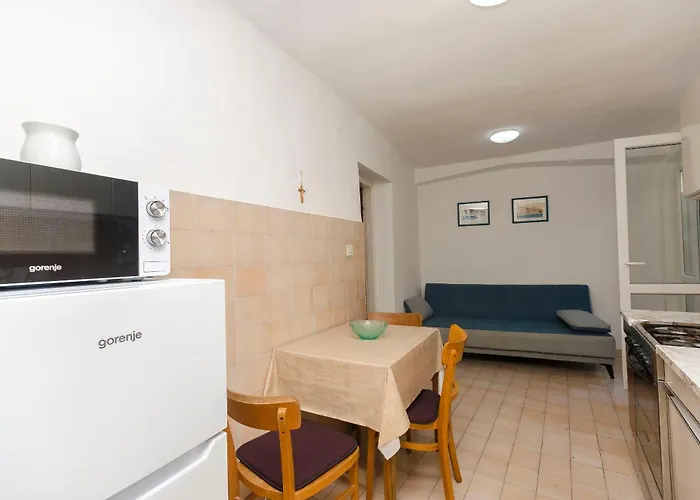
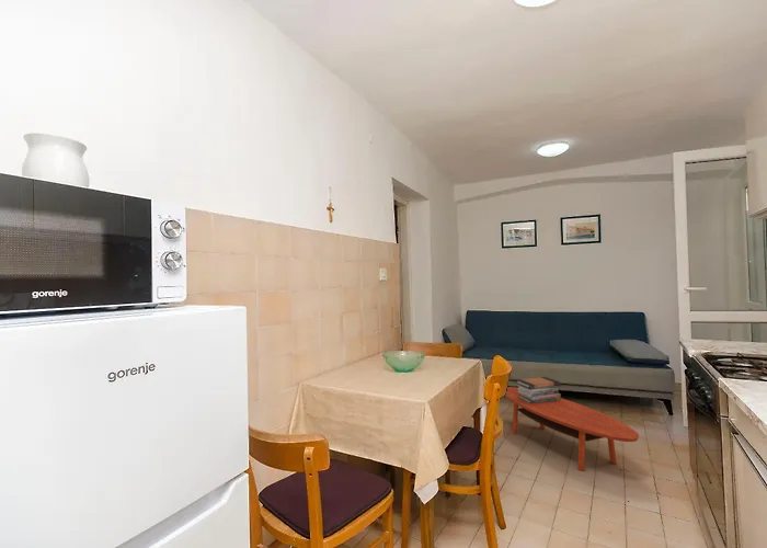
+ book stack (538, 389)
+ coffee table (558, 426)
